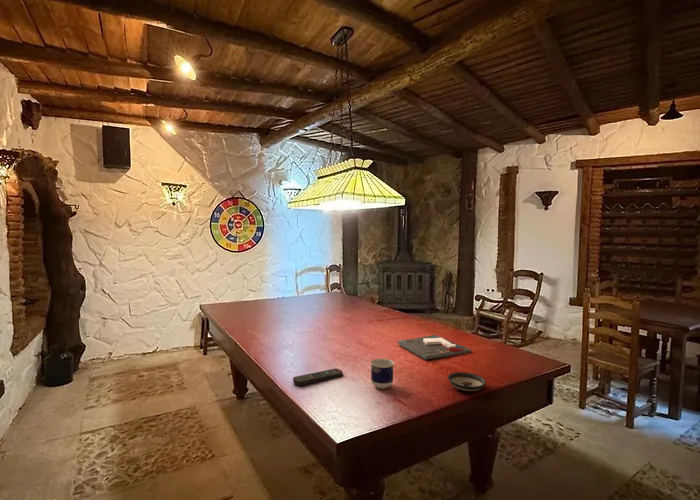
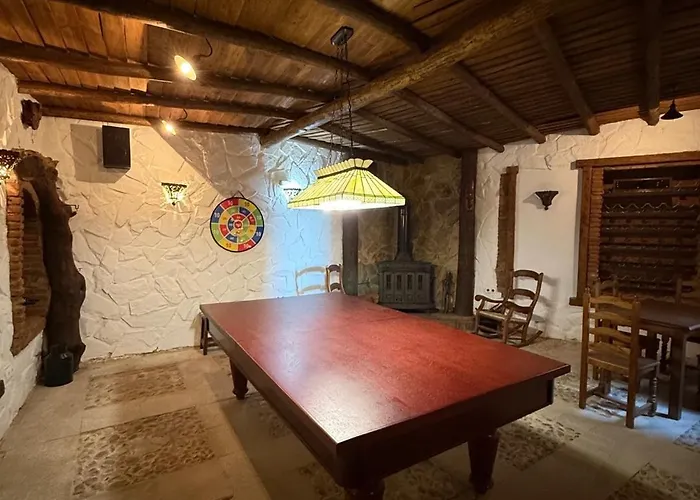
- remote control (318, 376)
- cup (383, 375)
- board game (433, 344)
- saucer (466, 383)
